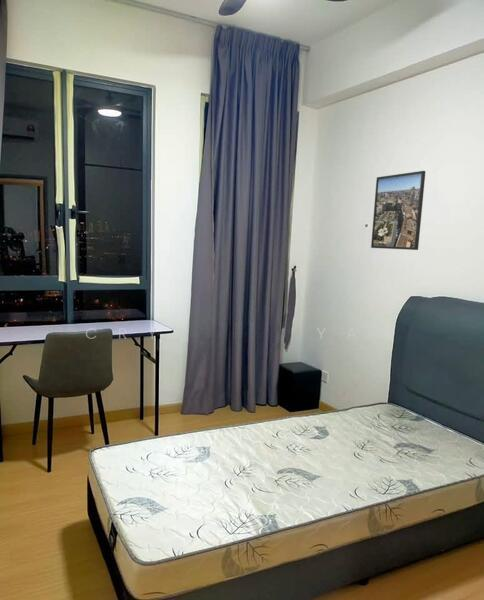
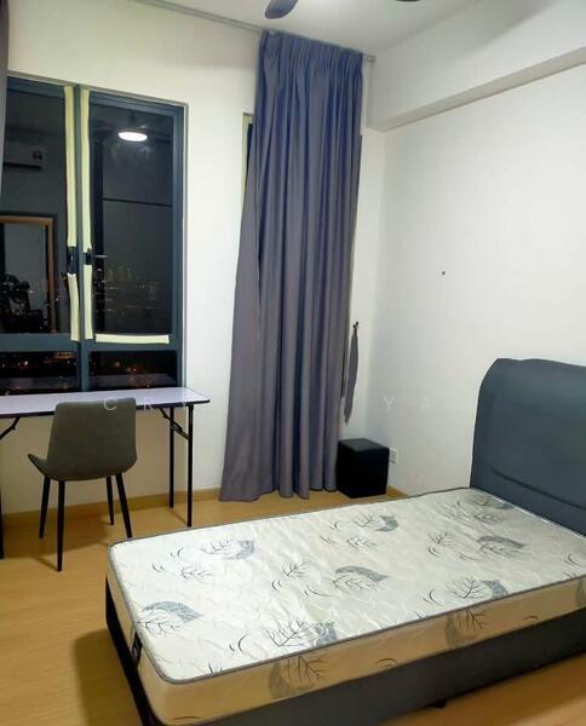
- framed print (396, 212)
